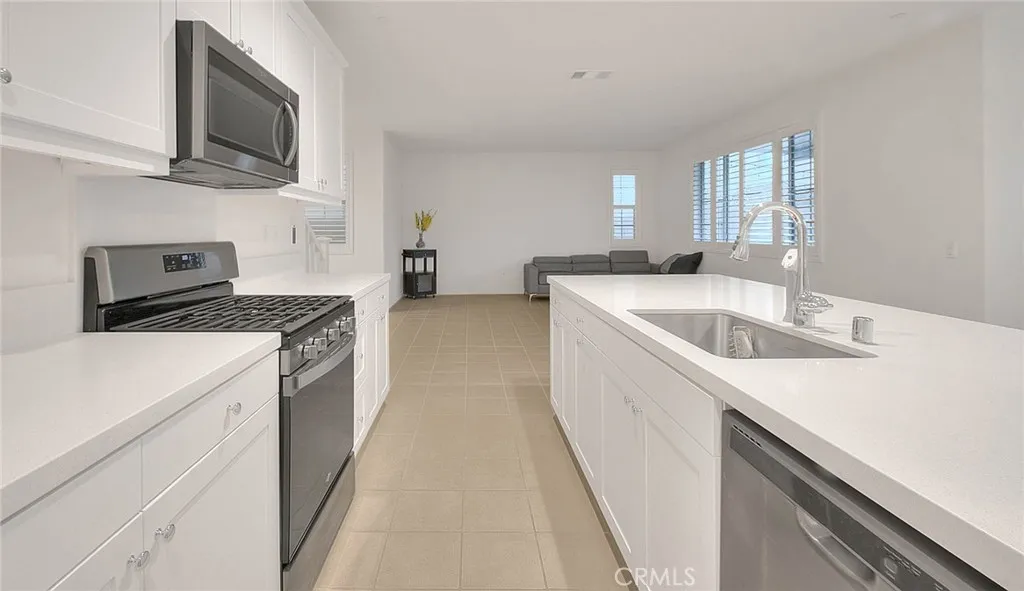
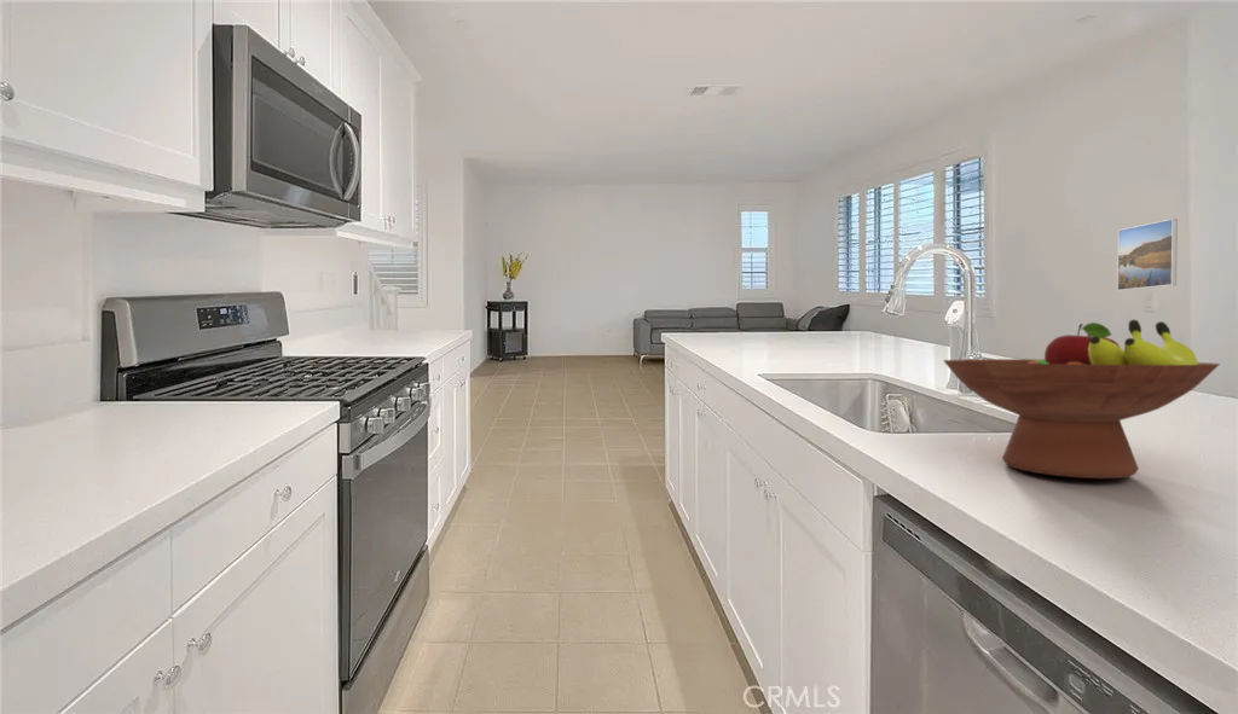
+ fruit bowl (1068, 394)
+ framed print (1145, 256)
